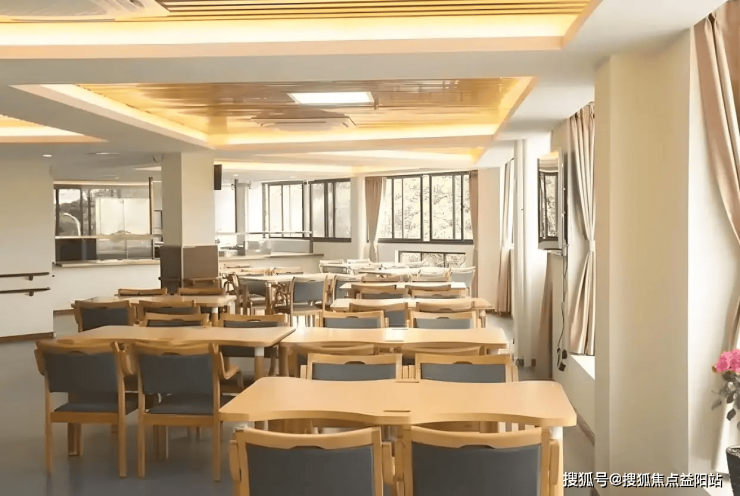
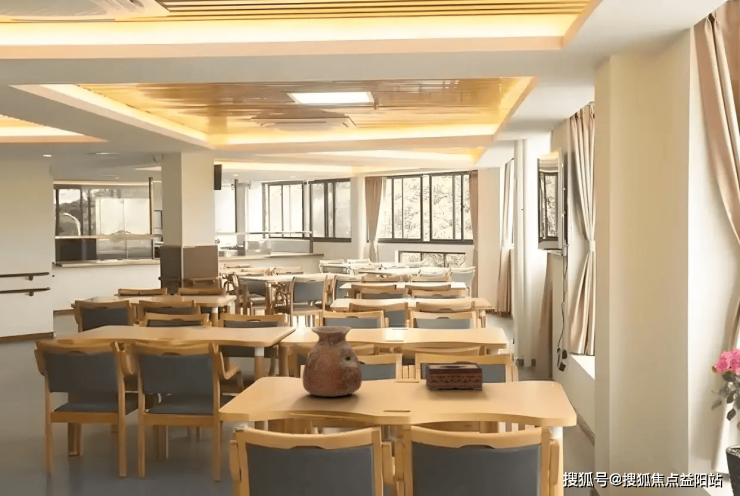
+ vase (332, 360)
+ tissue box (453, 376)
